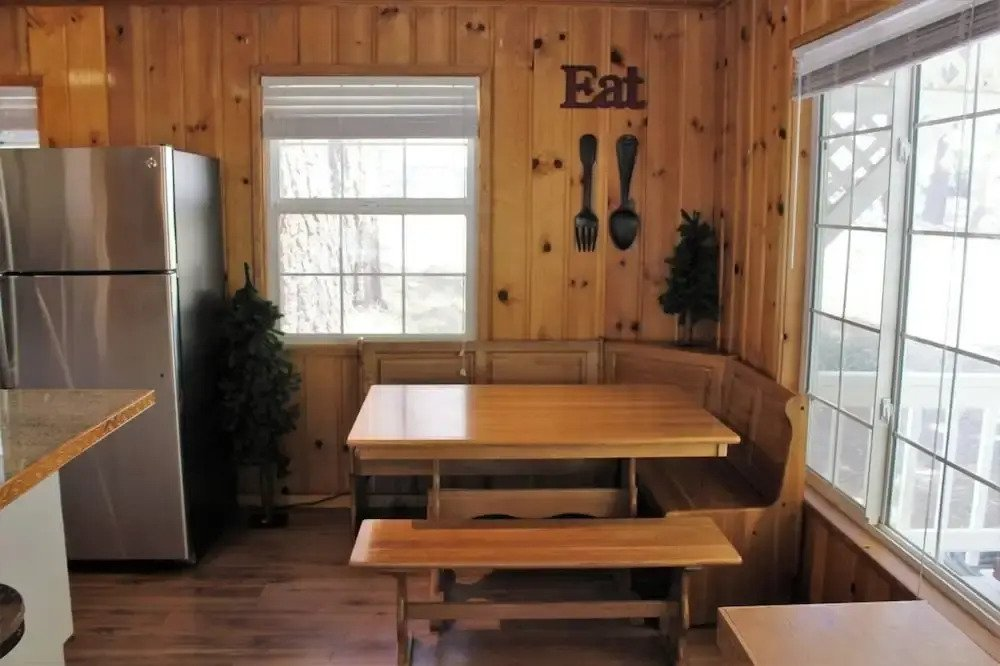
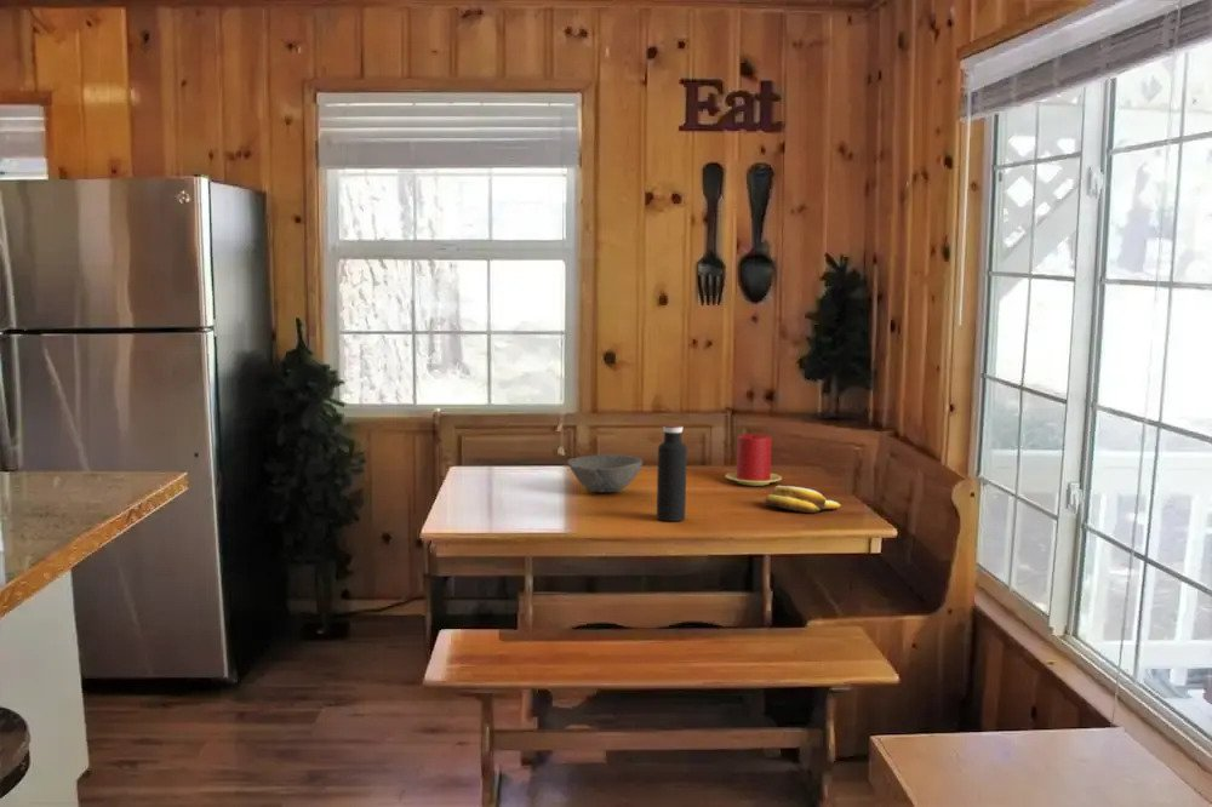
+ banana (800, 496)
+ bowl (604, 475)
+ water bottle (671, 471)
+ candle (754, 458)
